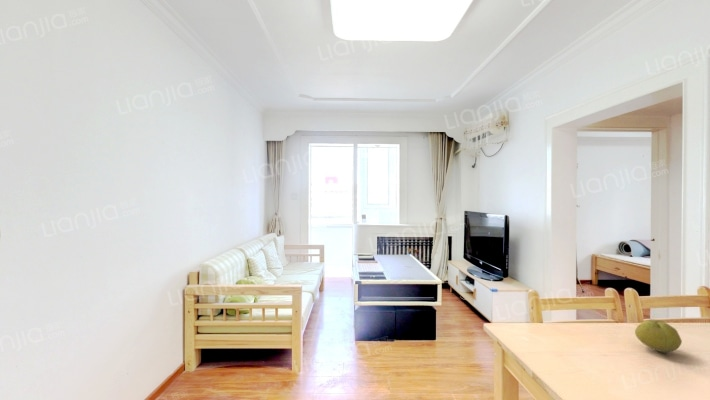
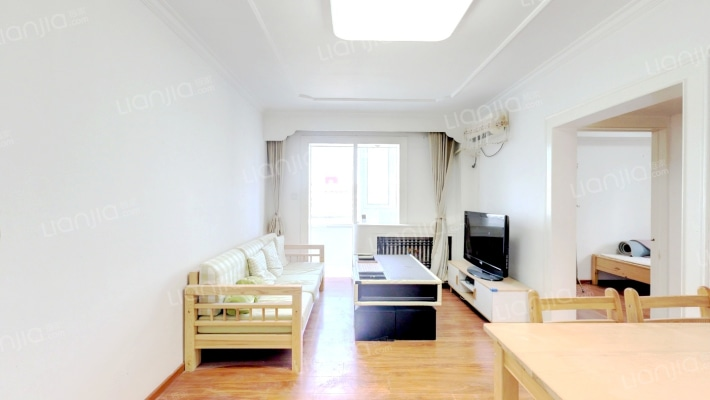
- fruit (657, 335)
